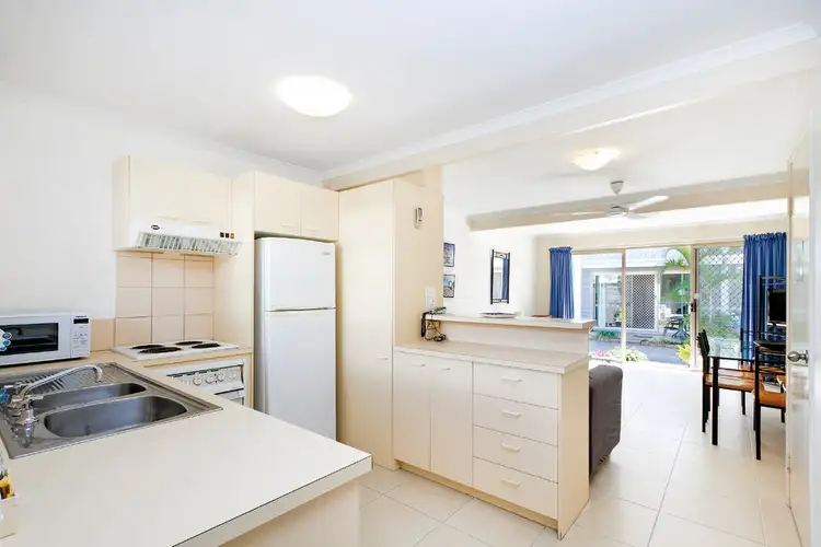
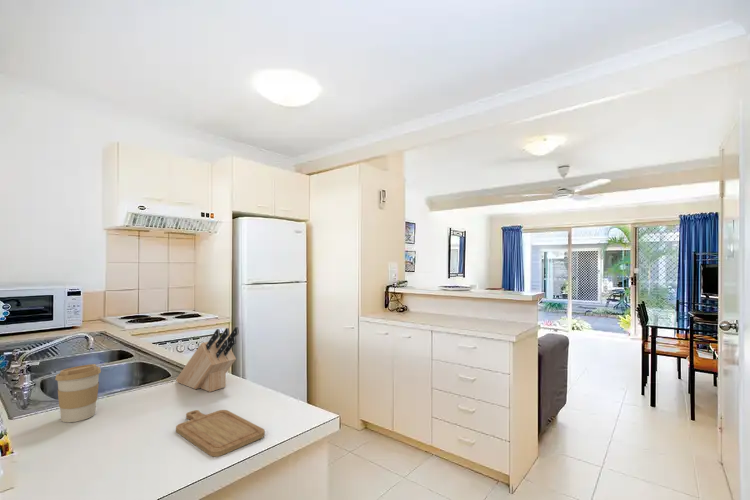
+ chopping board (214, 427)
+ coffee cup (78, 391)
+ knife block (208, 354)
